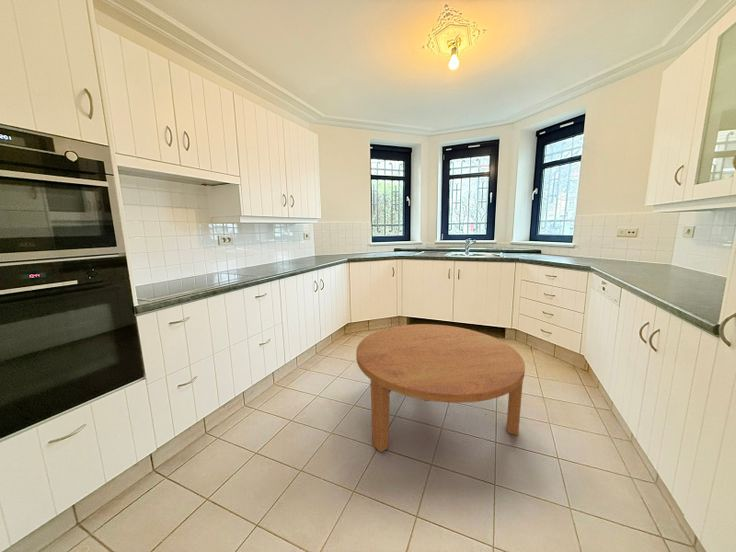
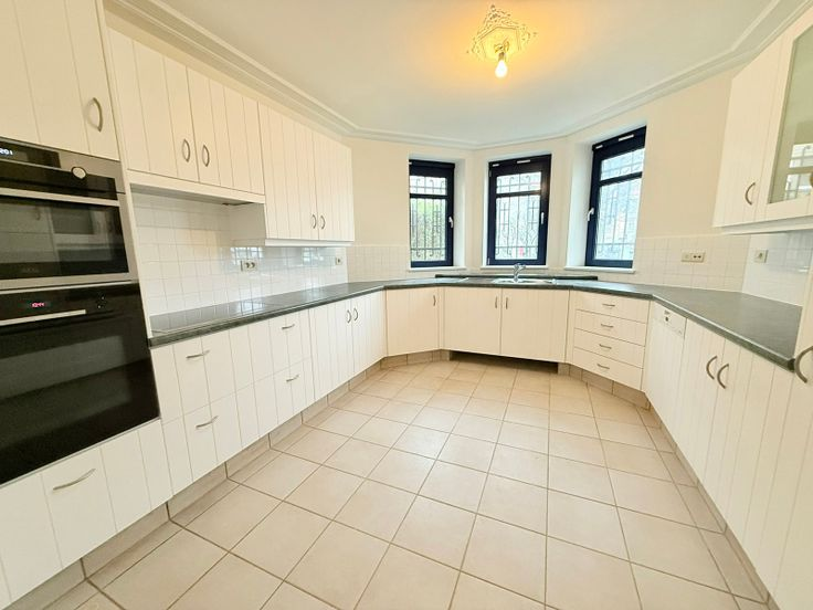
- coffee table (434, 382)
